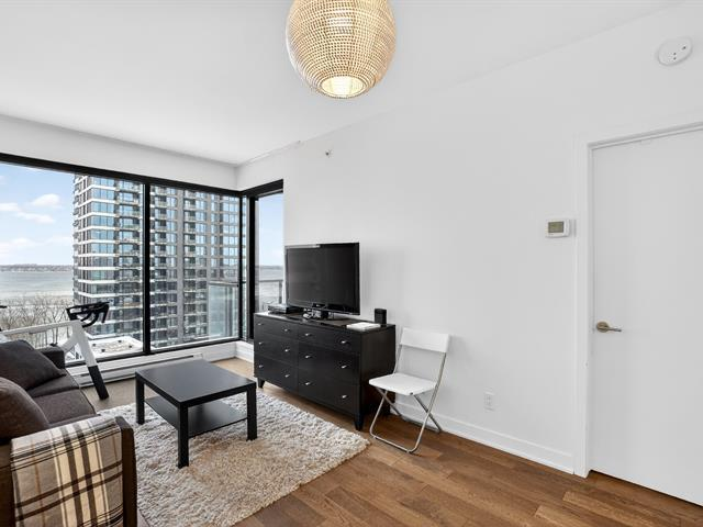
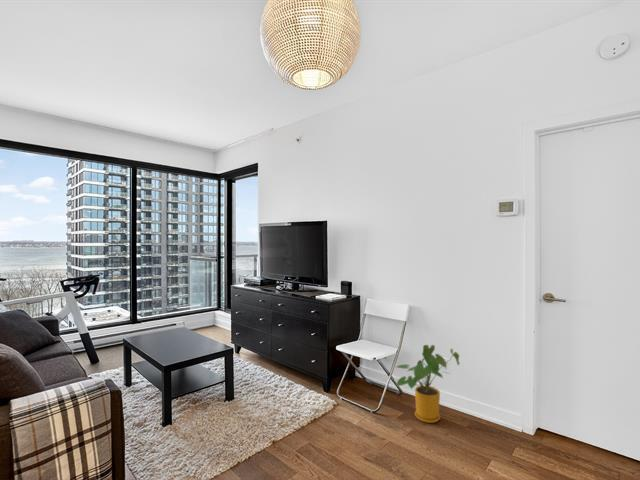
+ house plant (426, 382)
